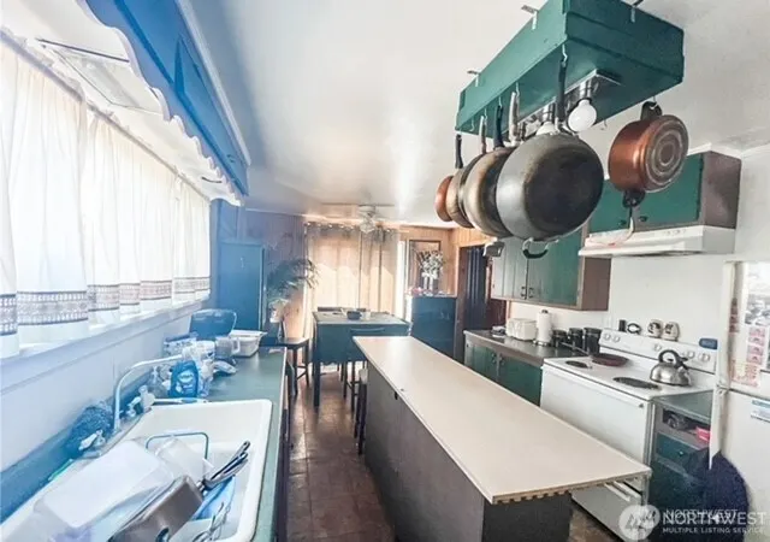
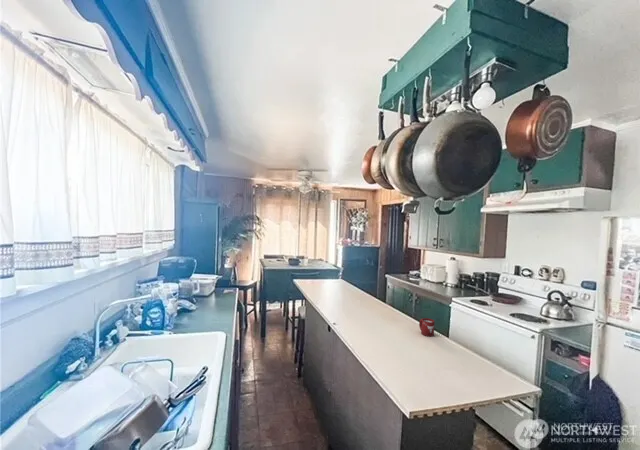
+ cup (425, 326)
